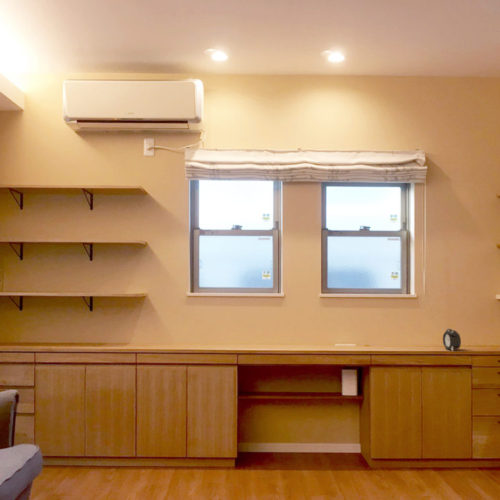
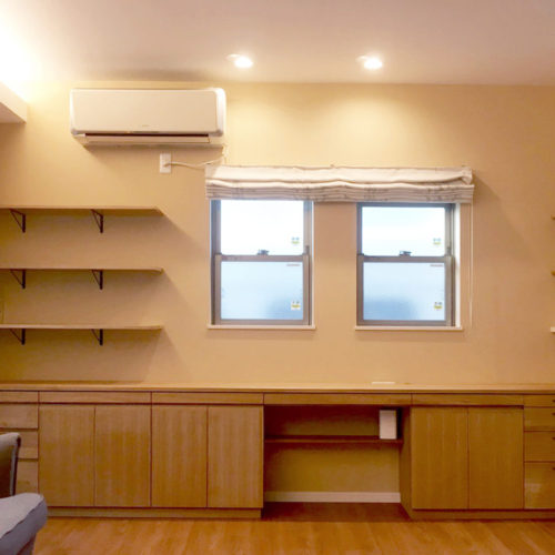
- alarm clock (451, 339)
